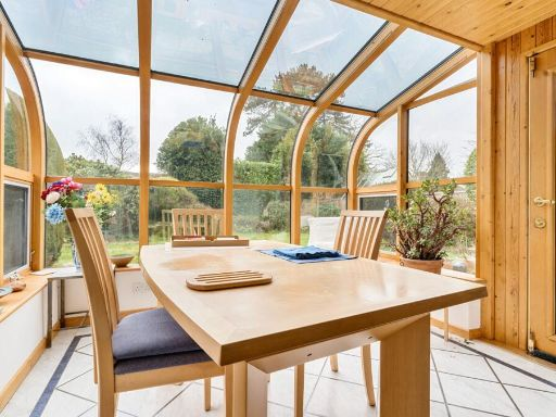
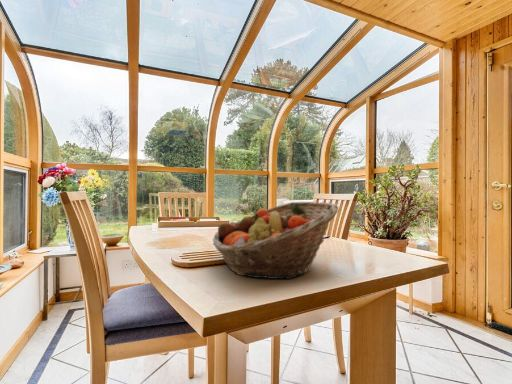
+ fruit basket (272, 233)
